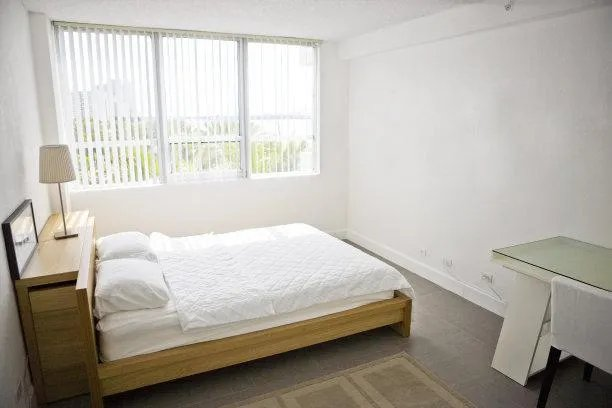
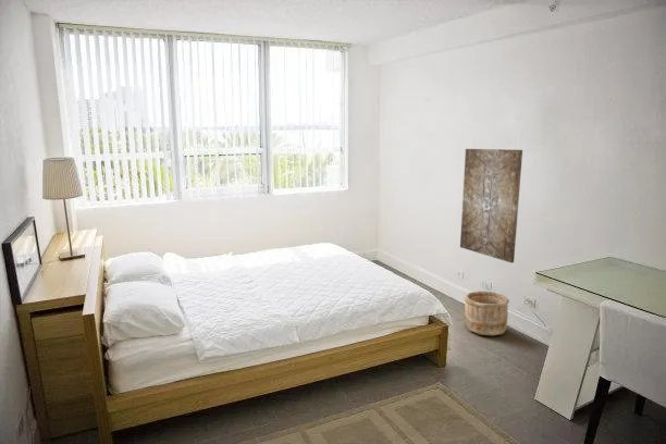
+ wooden bucket (485, 312)
+ wall art (489, 202)
